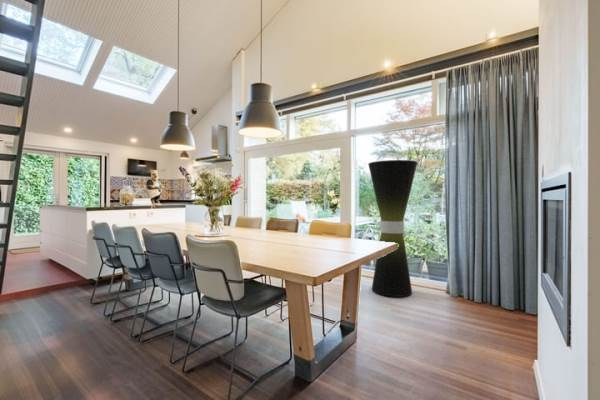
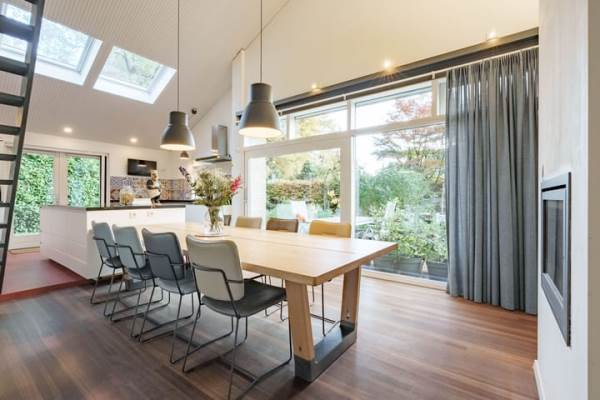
- floor lamp (391, 227)
